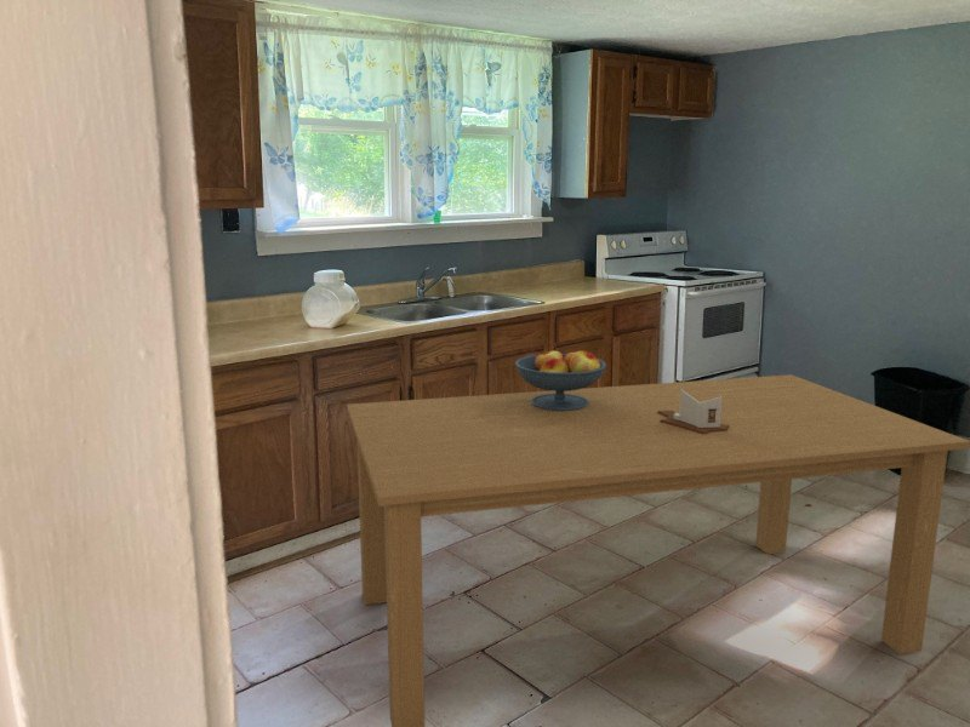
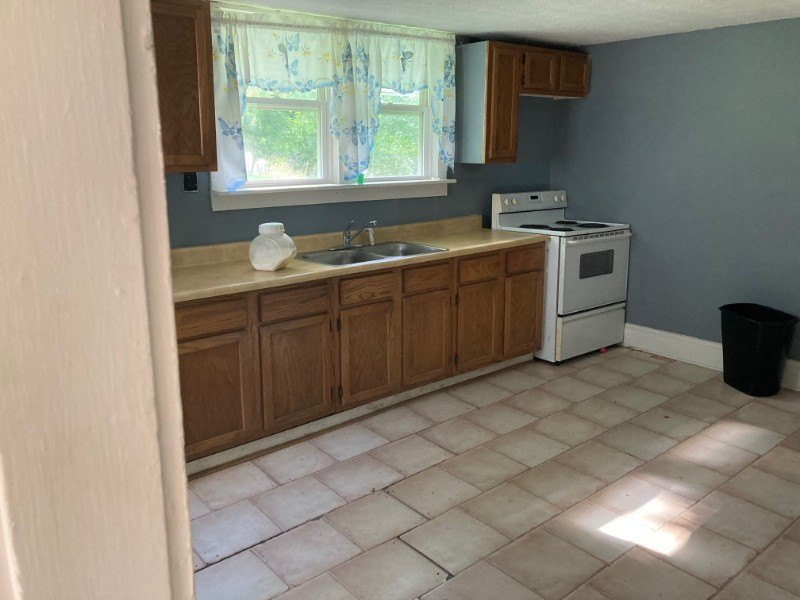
- fruit bowl (560, 374)
- dining table (629, 494)
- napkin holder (692, 405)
